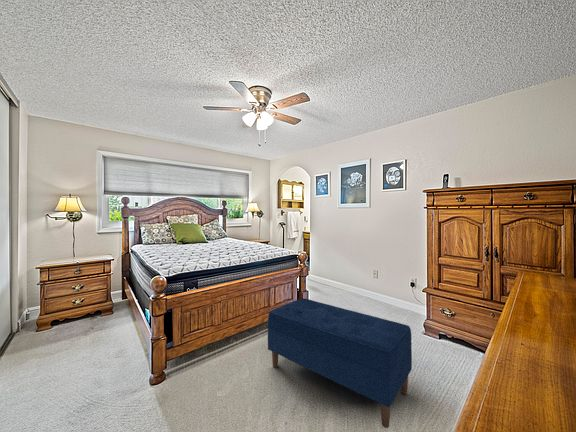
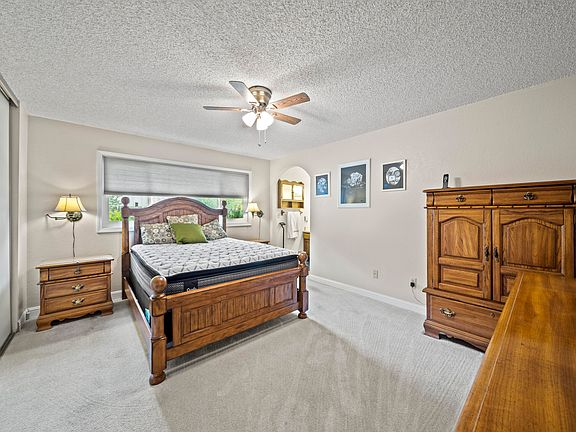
- bench (334, 348)
